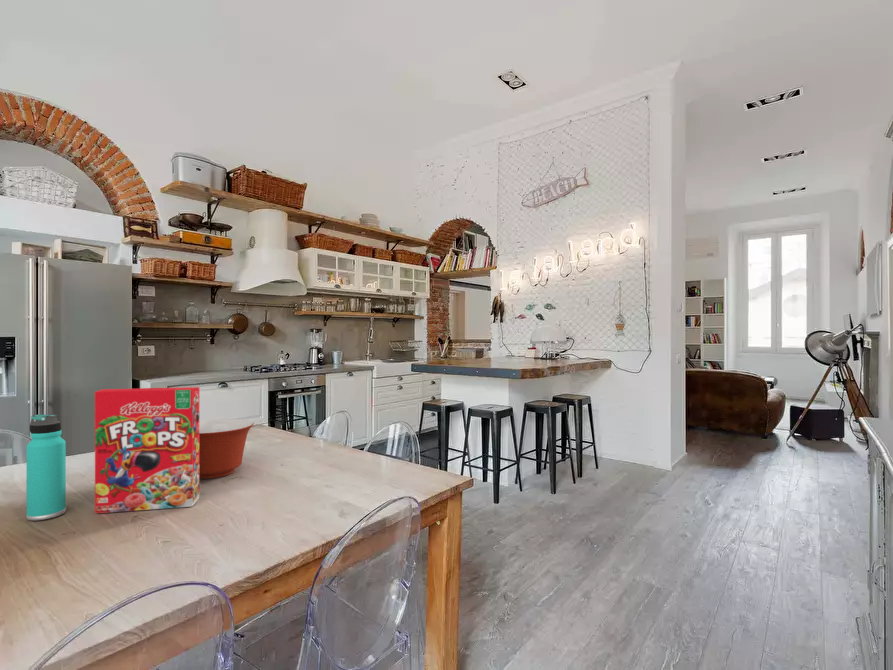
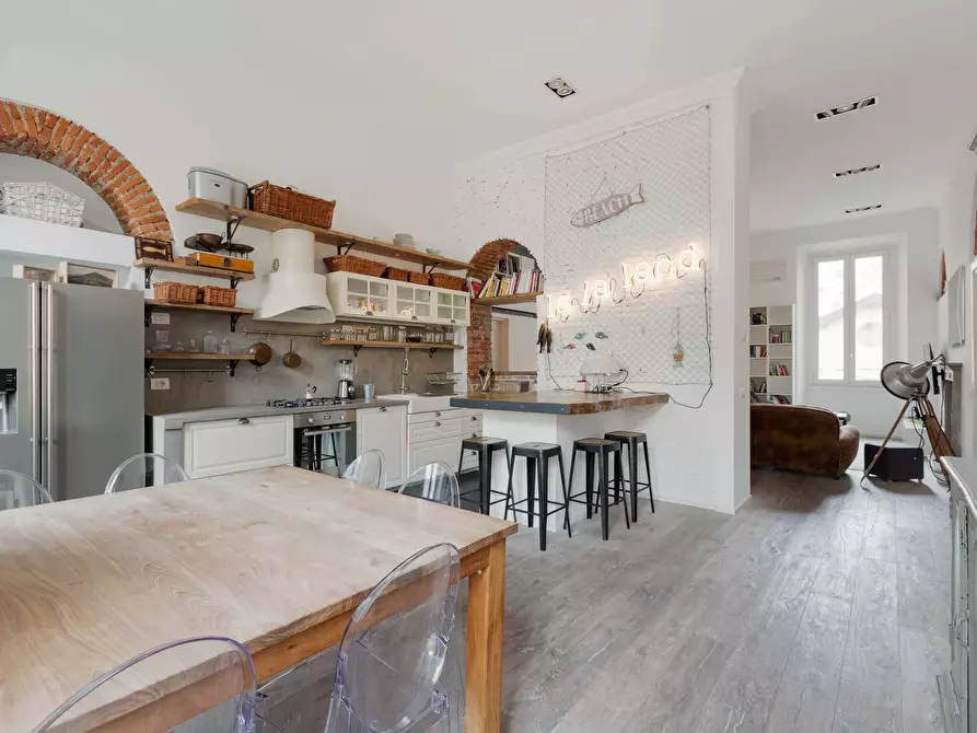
- mixing bowl (213, 449)
- thermos bottle (46, 464)
- cereal box (149, 447)
